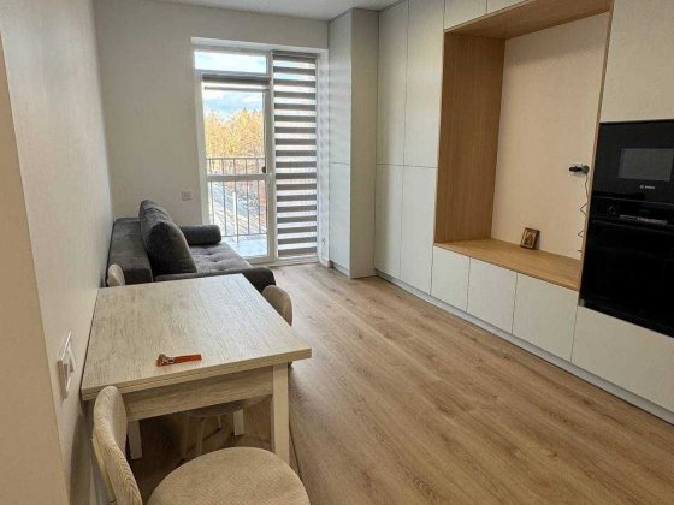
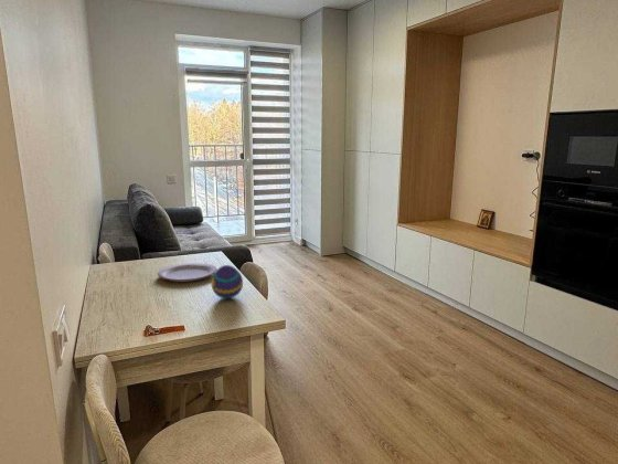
+ decorative egg (226, 281)
+ plate (188, 273)
